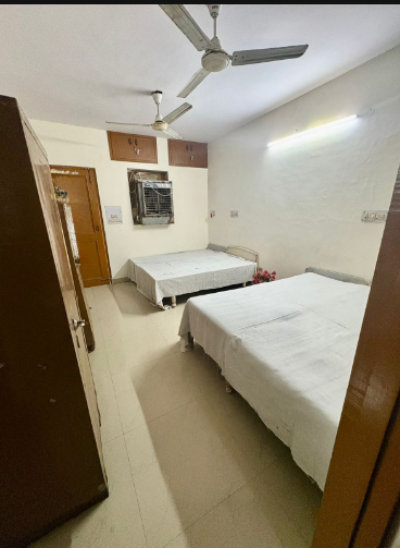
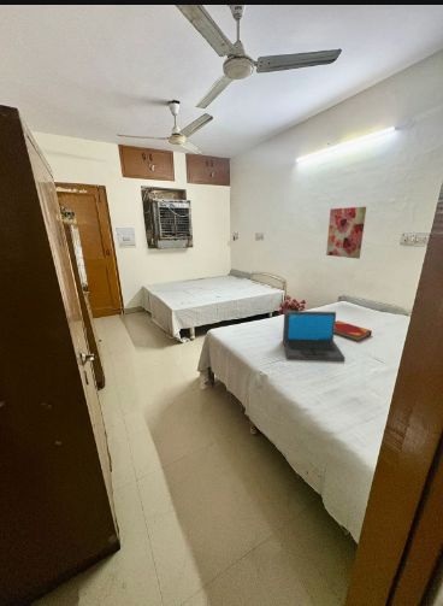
+ laptop (312, 334)
+ hardback book (347, 330)
+ wall art (344, 233)
